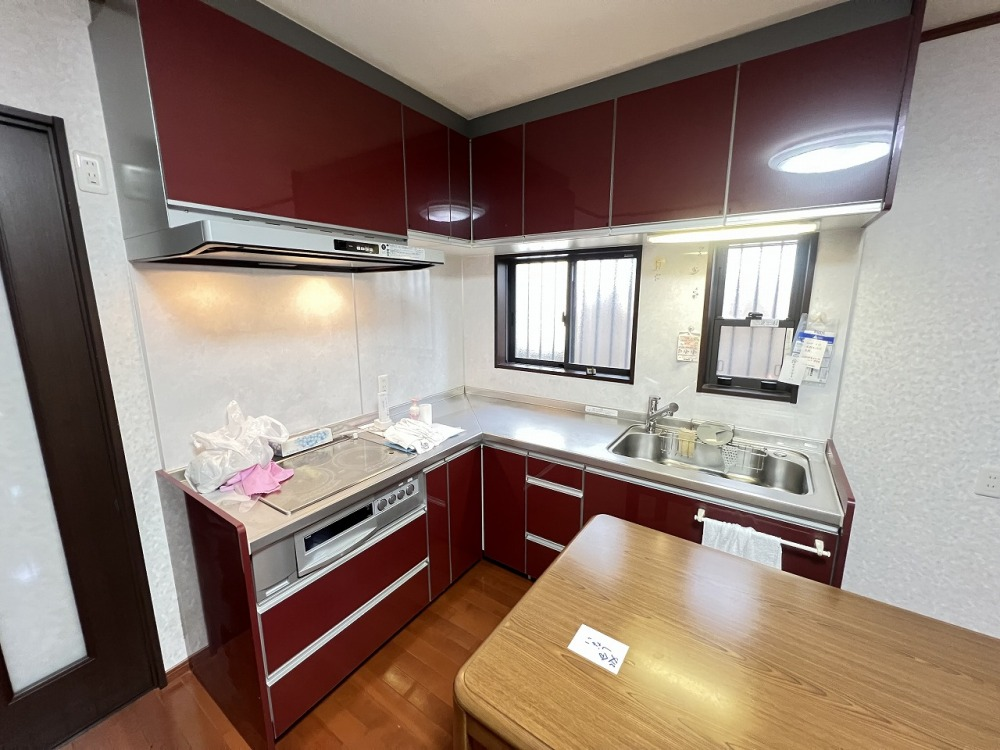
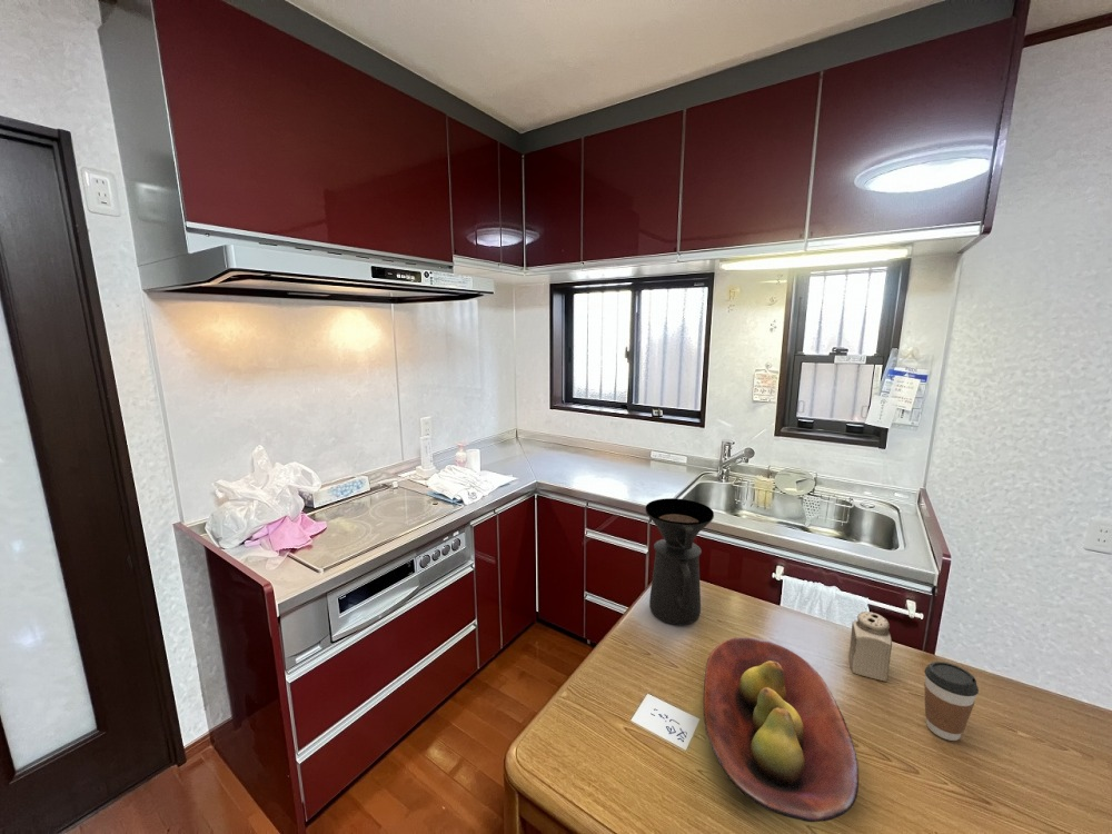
+ coffee cup (946, 701)
+ salt shaker (870, 643)
+ fruit bowl (771, 709)
+ coffee maker (676, 560)
